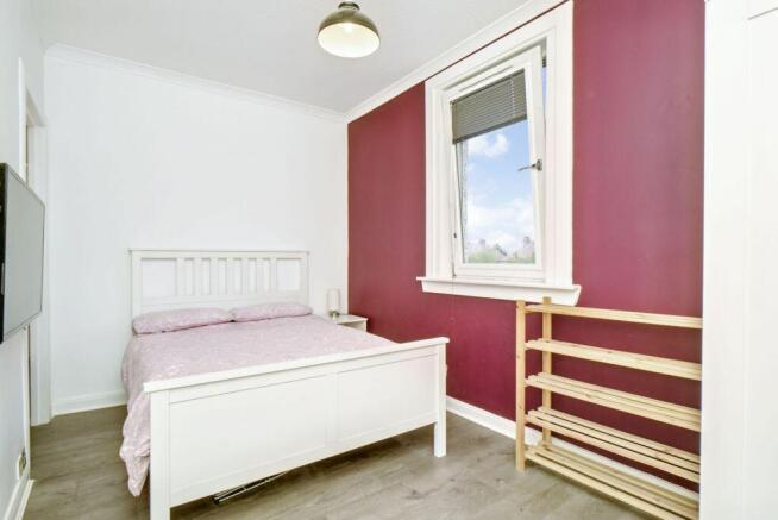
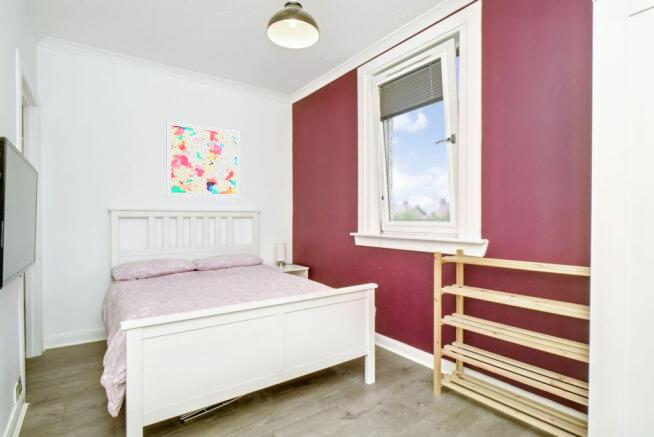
+ wall art (205, 161)
